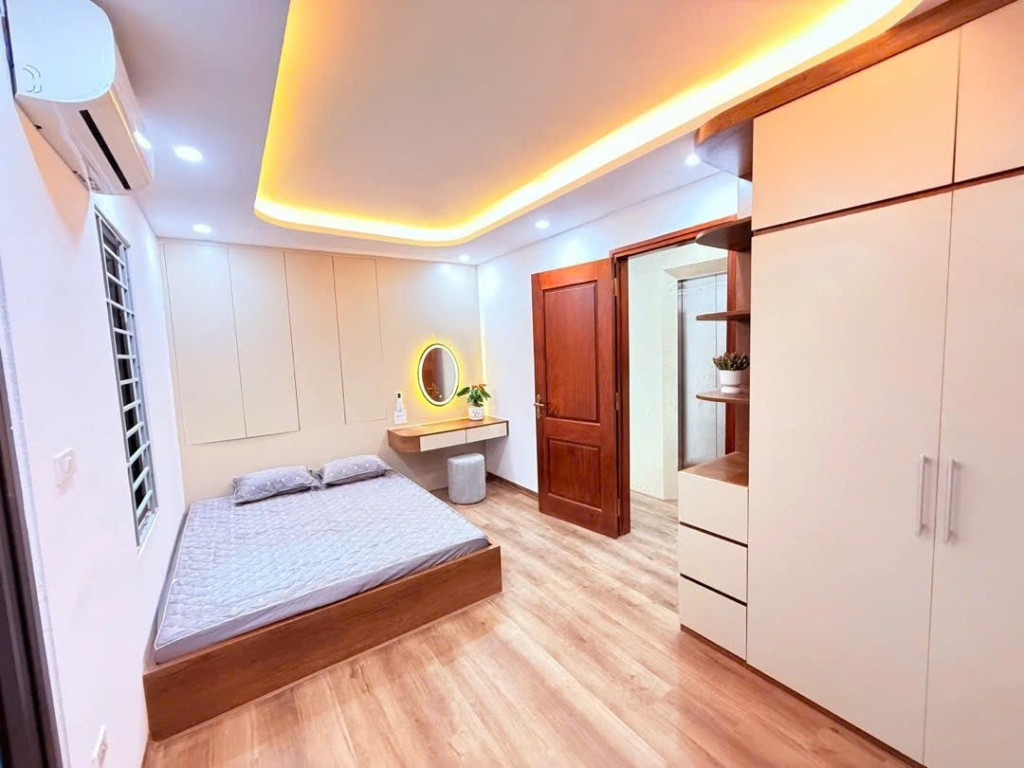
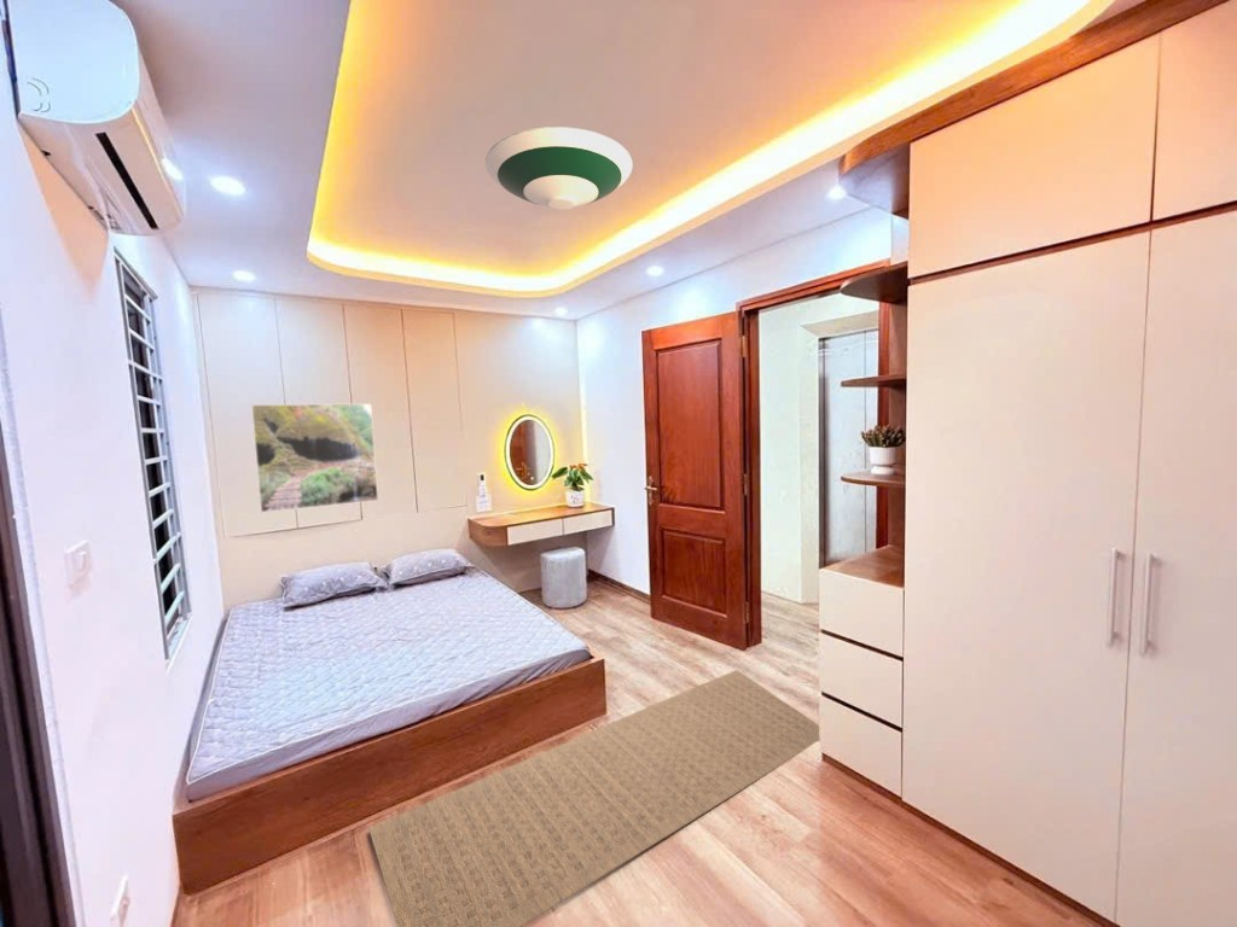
+ rug (683, 746)
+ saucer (561, 186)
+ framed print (318, 455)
